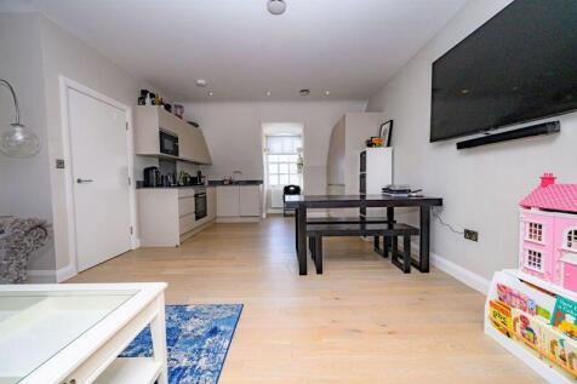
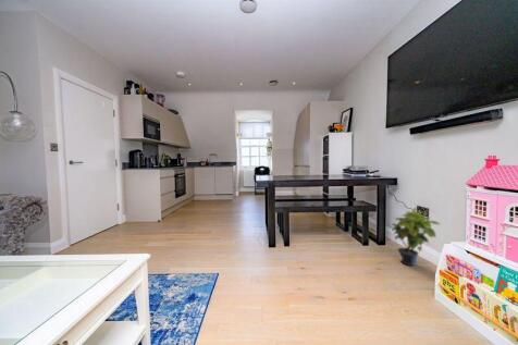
+ potted plant (410, 235)
